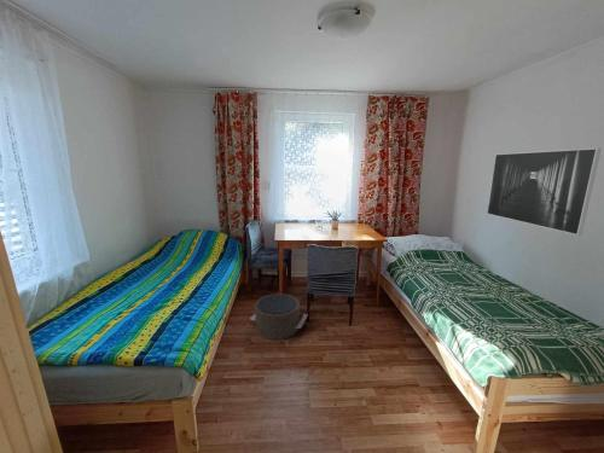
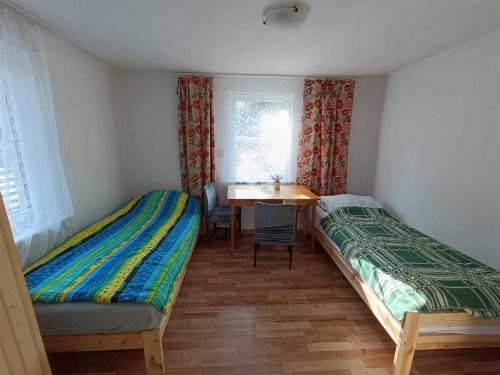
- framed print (532, 187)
- pouf (279, 313)
